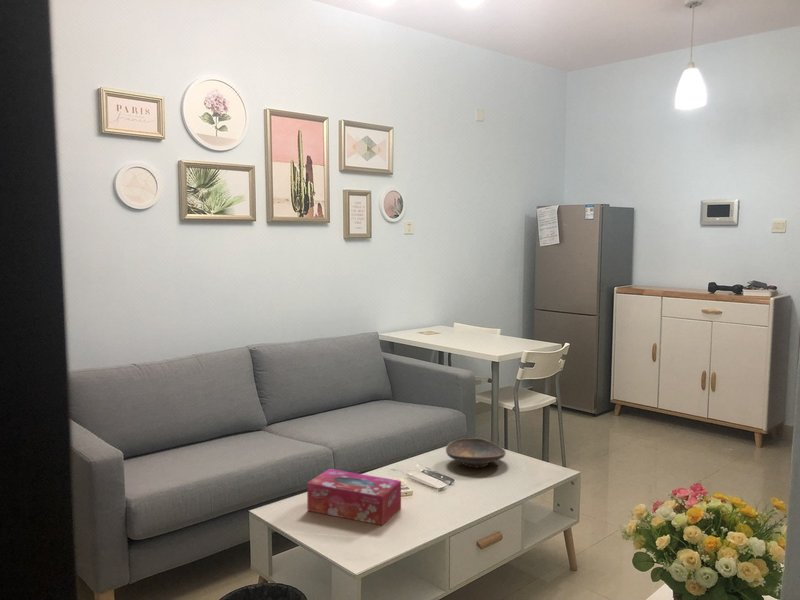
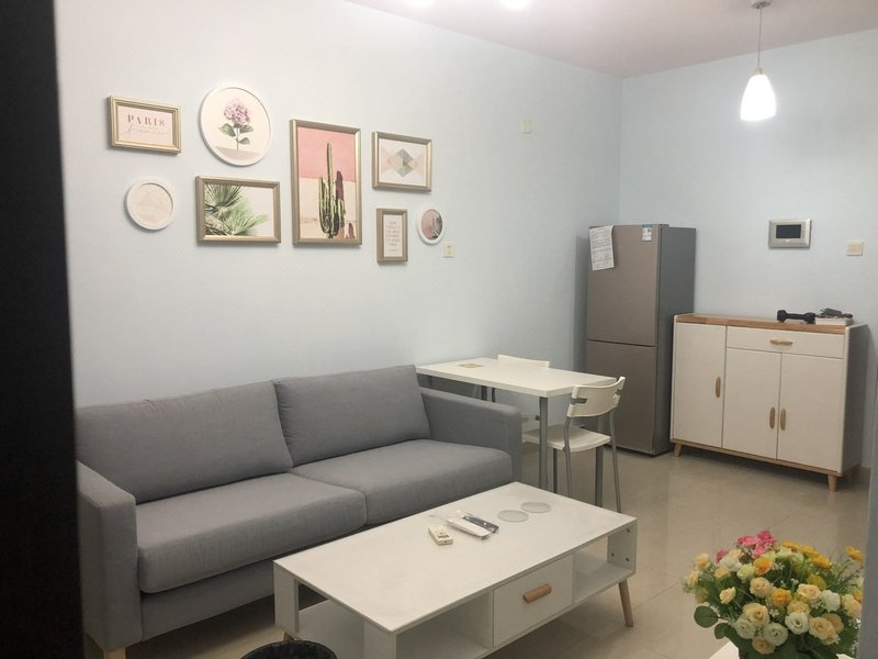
- tissue box (354, 495)
- decorative bowl (475, 455)
